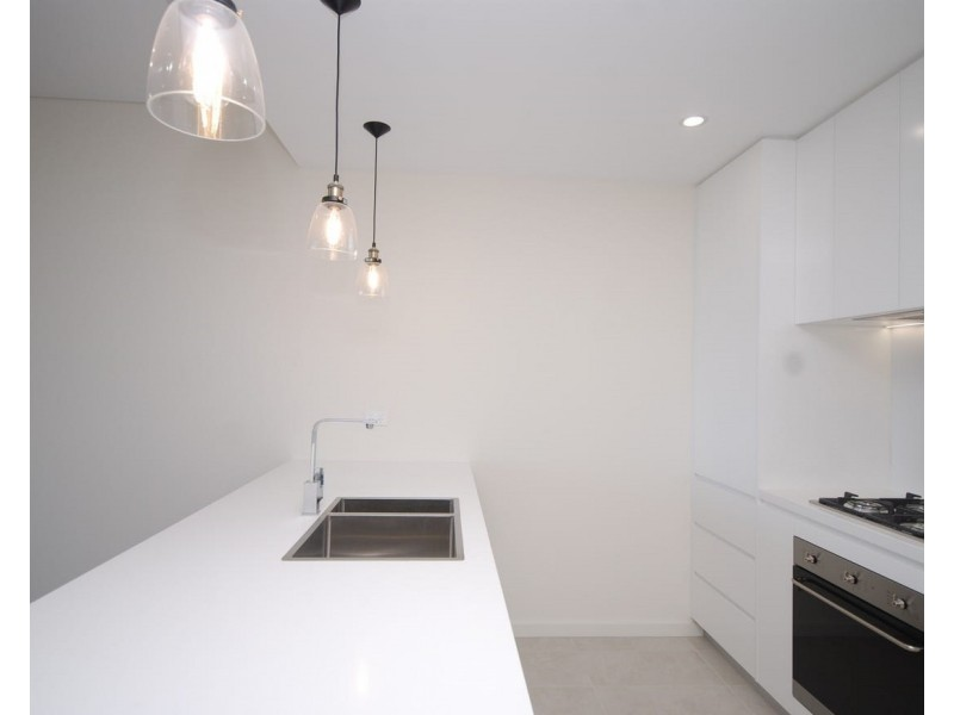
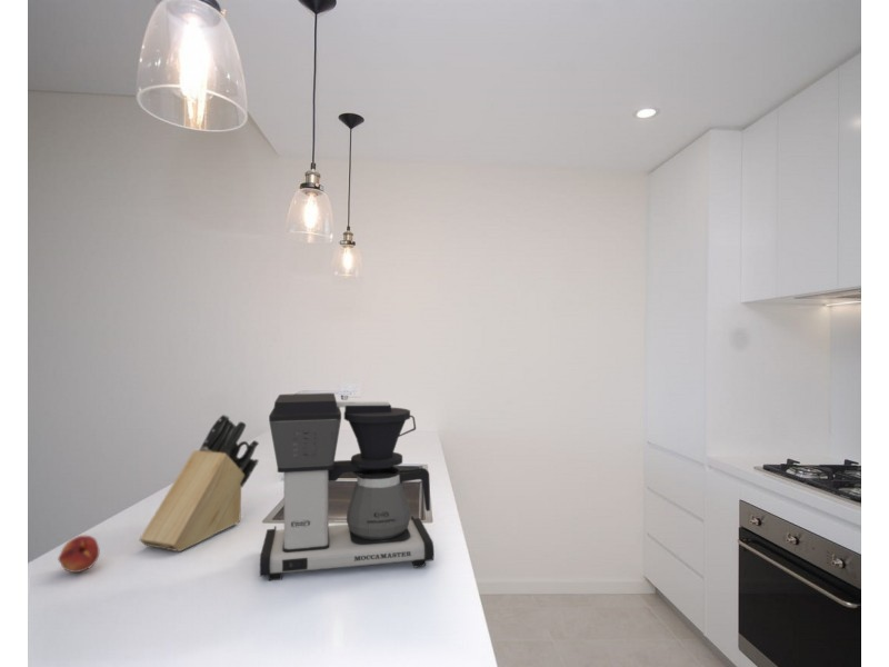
+ fruit (79, 554)
+ coffee maker (349, 471)
+ knife block (206, 475)
